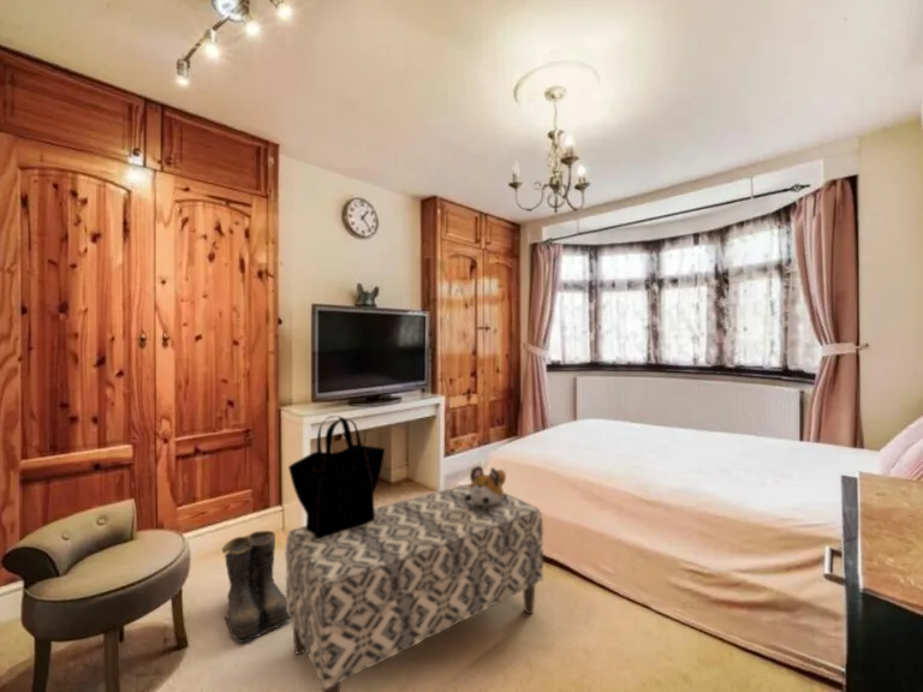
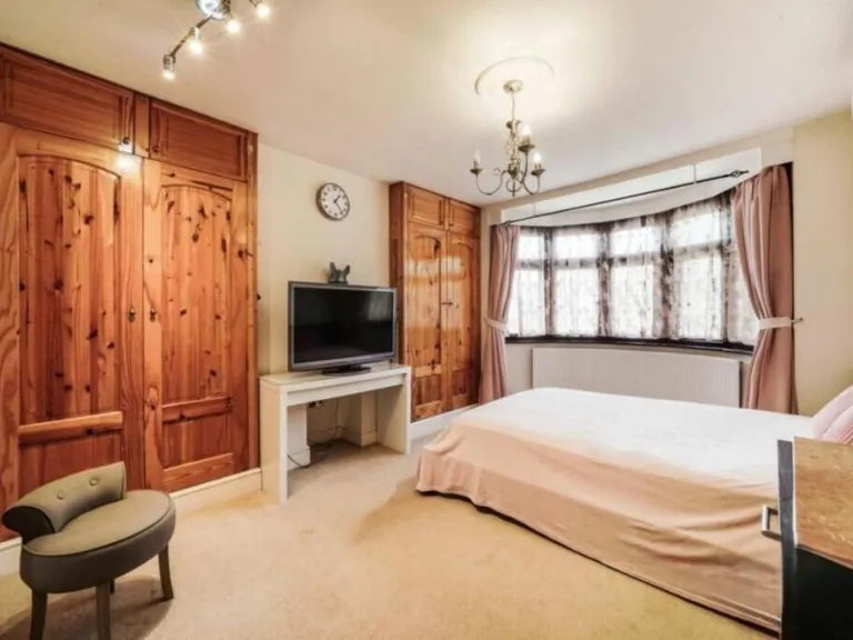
- tote bag (340, 471)
- plush toy (489, 483)
- bench (422, 574)
- boots (255, 579)
